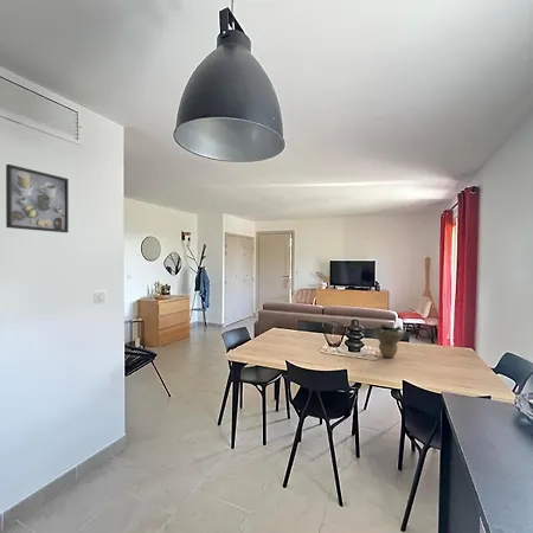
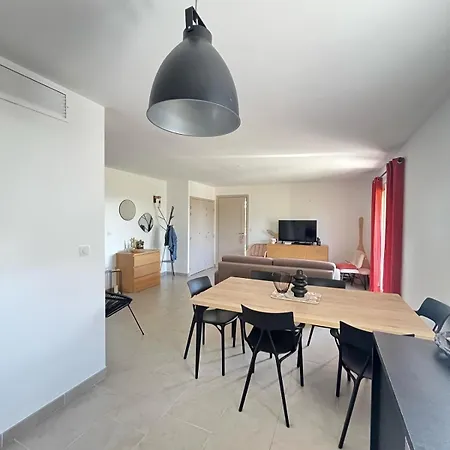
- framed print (39, 200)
- decorative bowl (387, 341)
